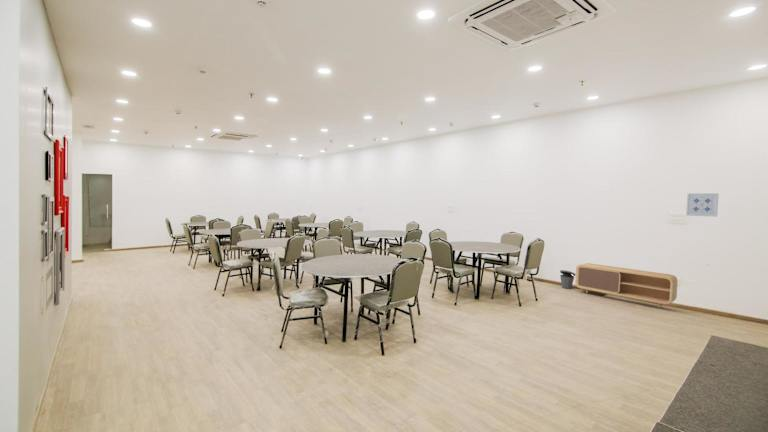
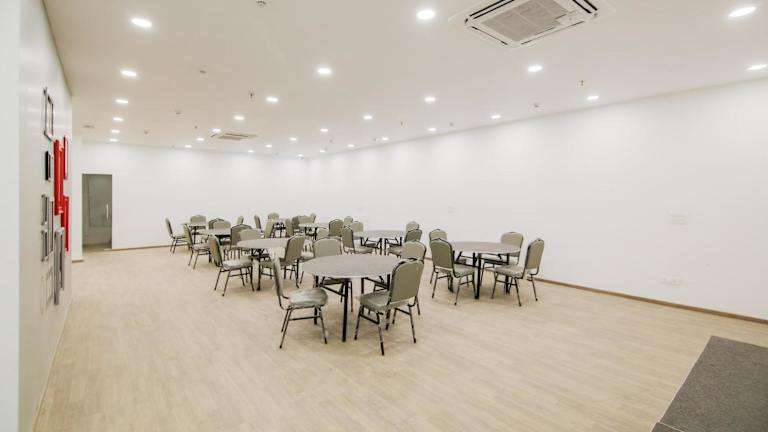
- wall art (701, 204)
- trash can (567, 278)
- tv stand (622, 284)
